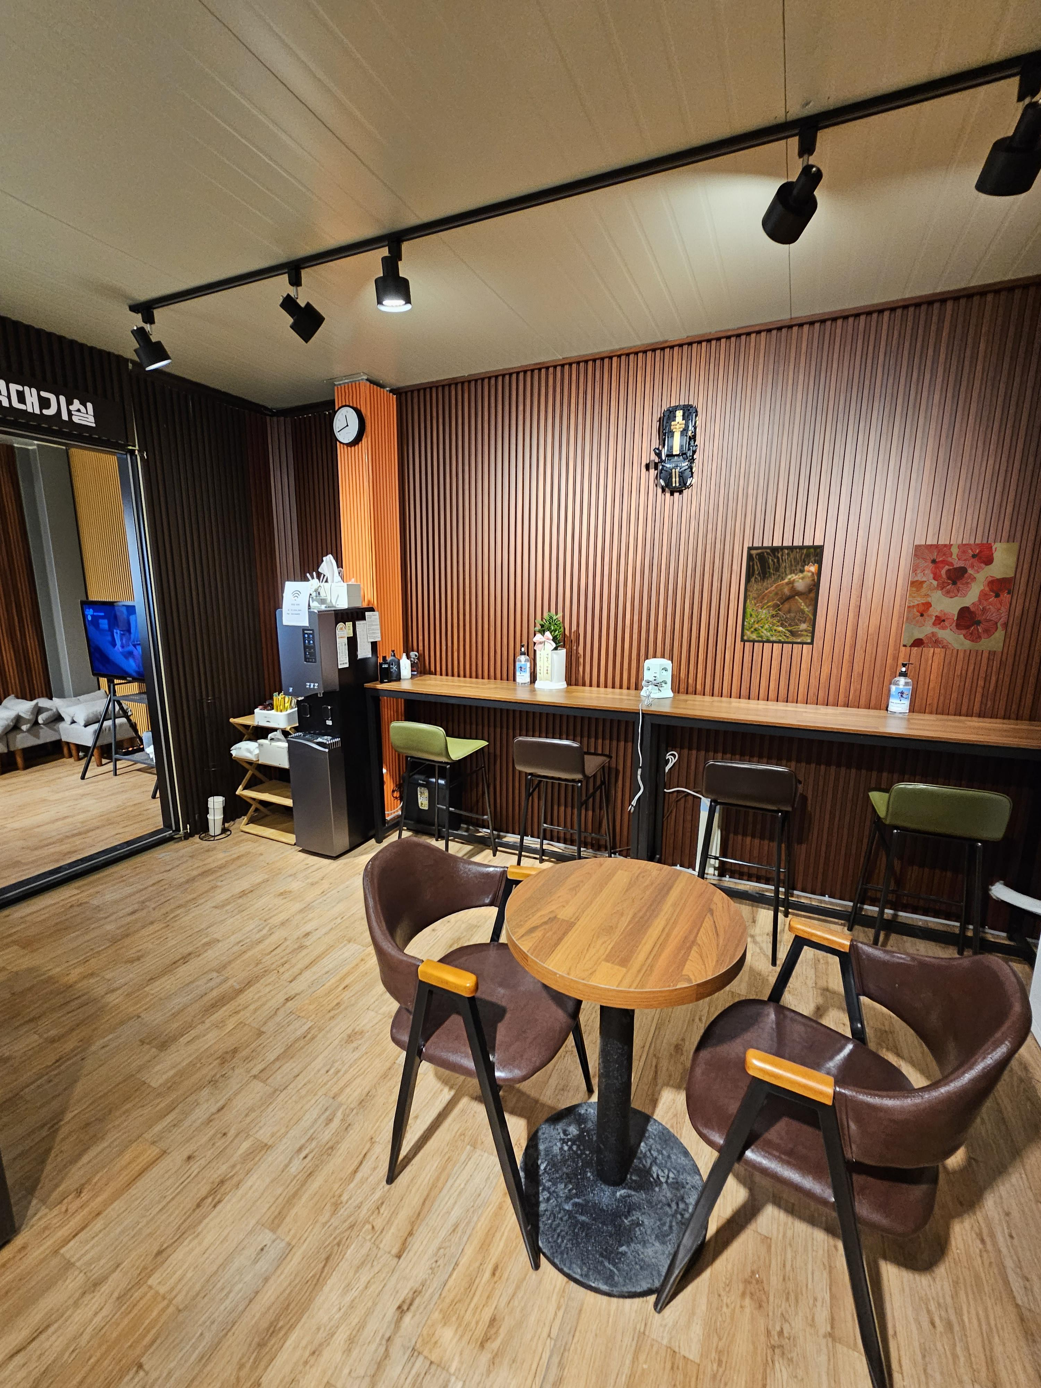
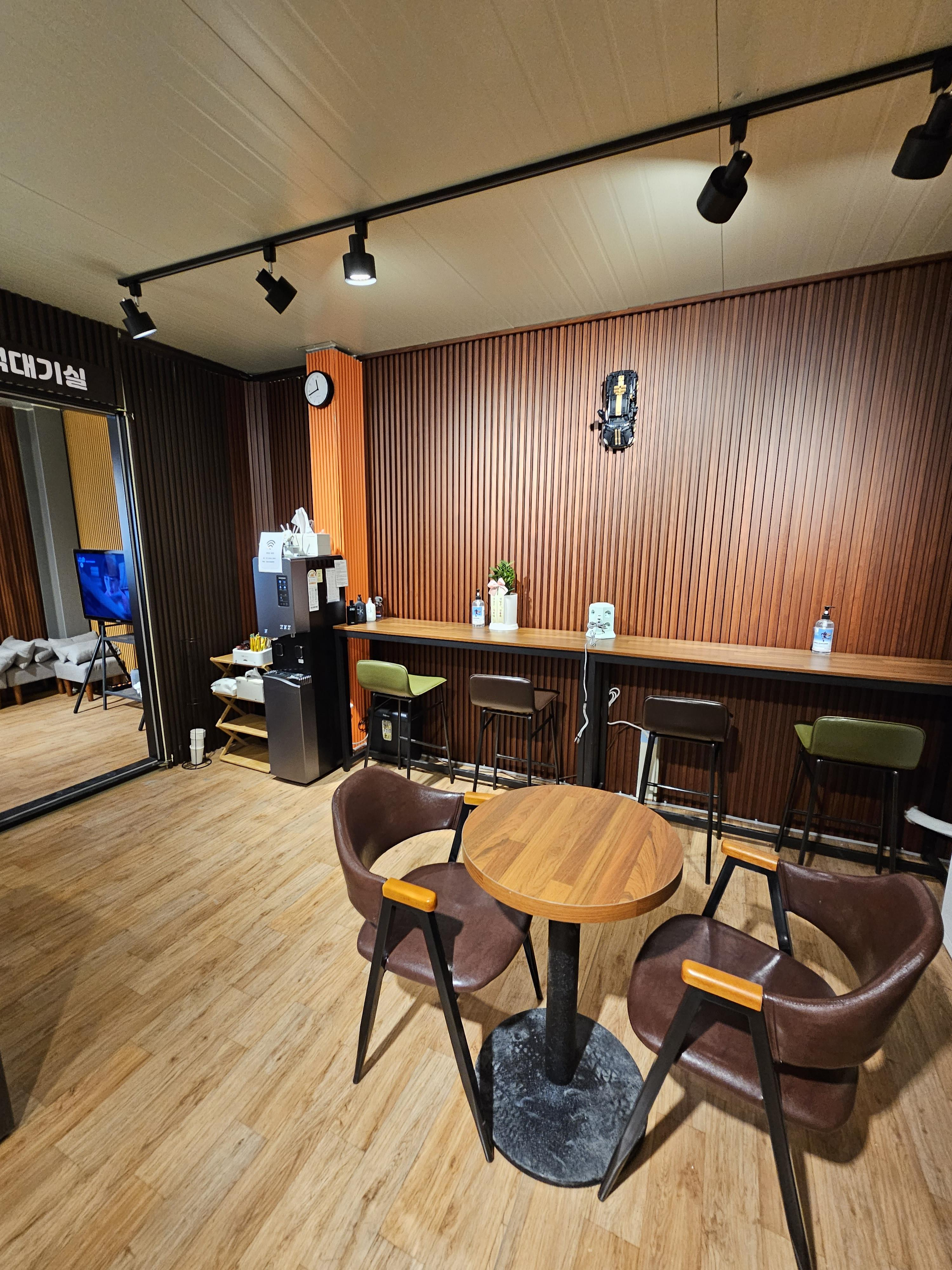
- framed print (780, 596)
- wall art (958, 597)
